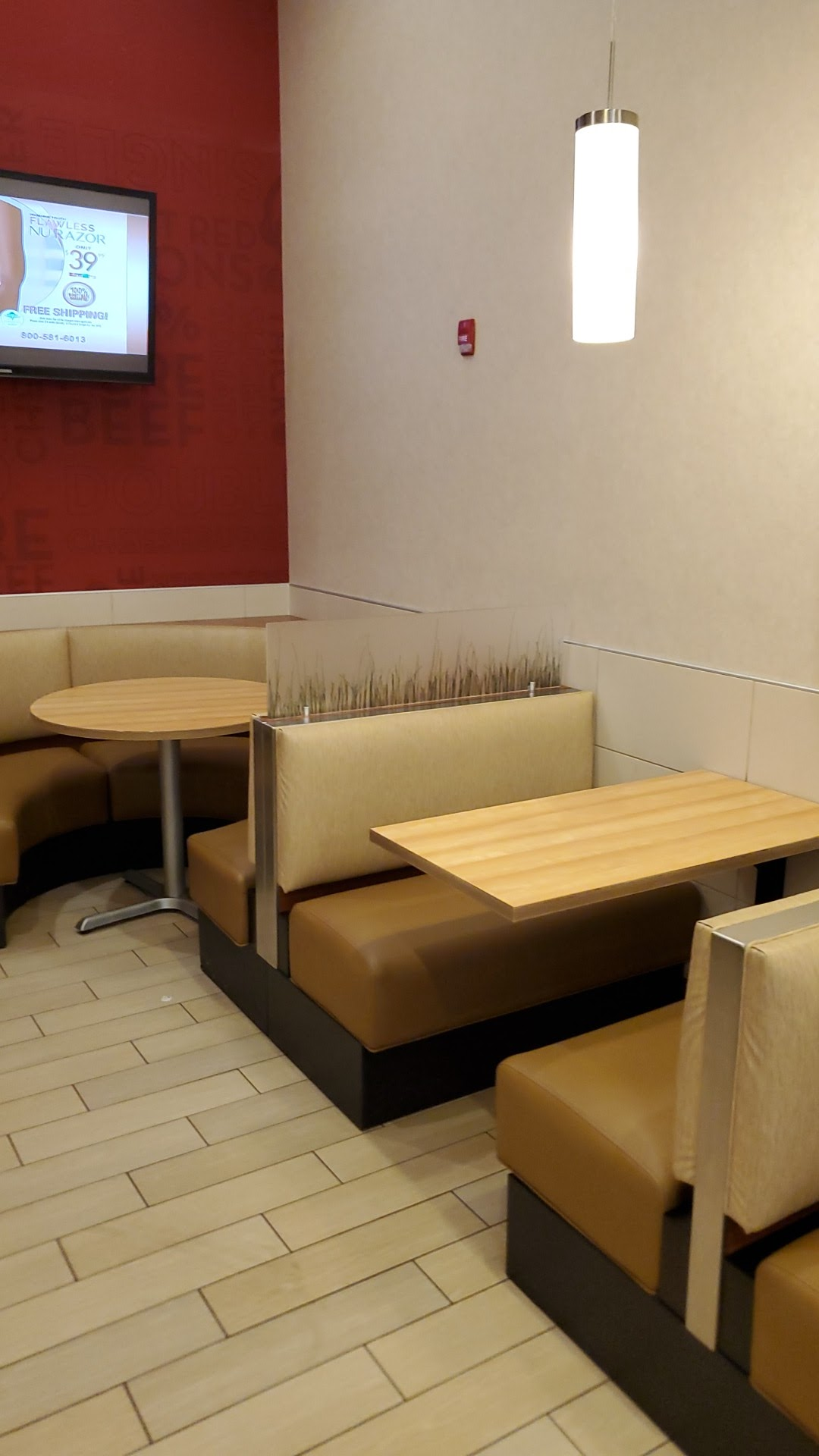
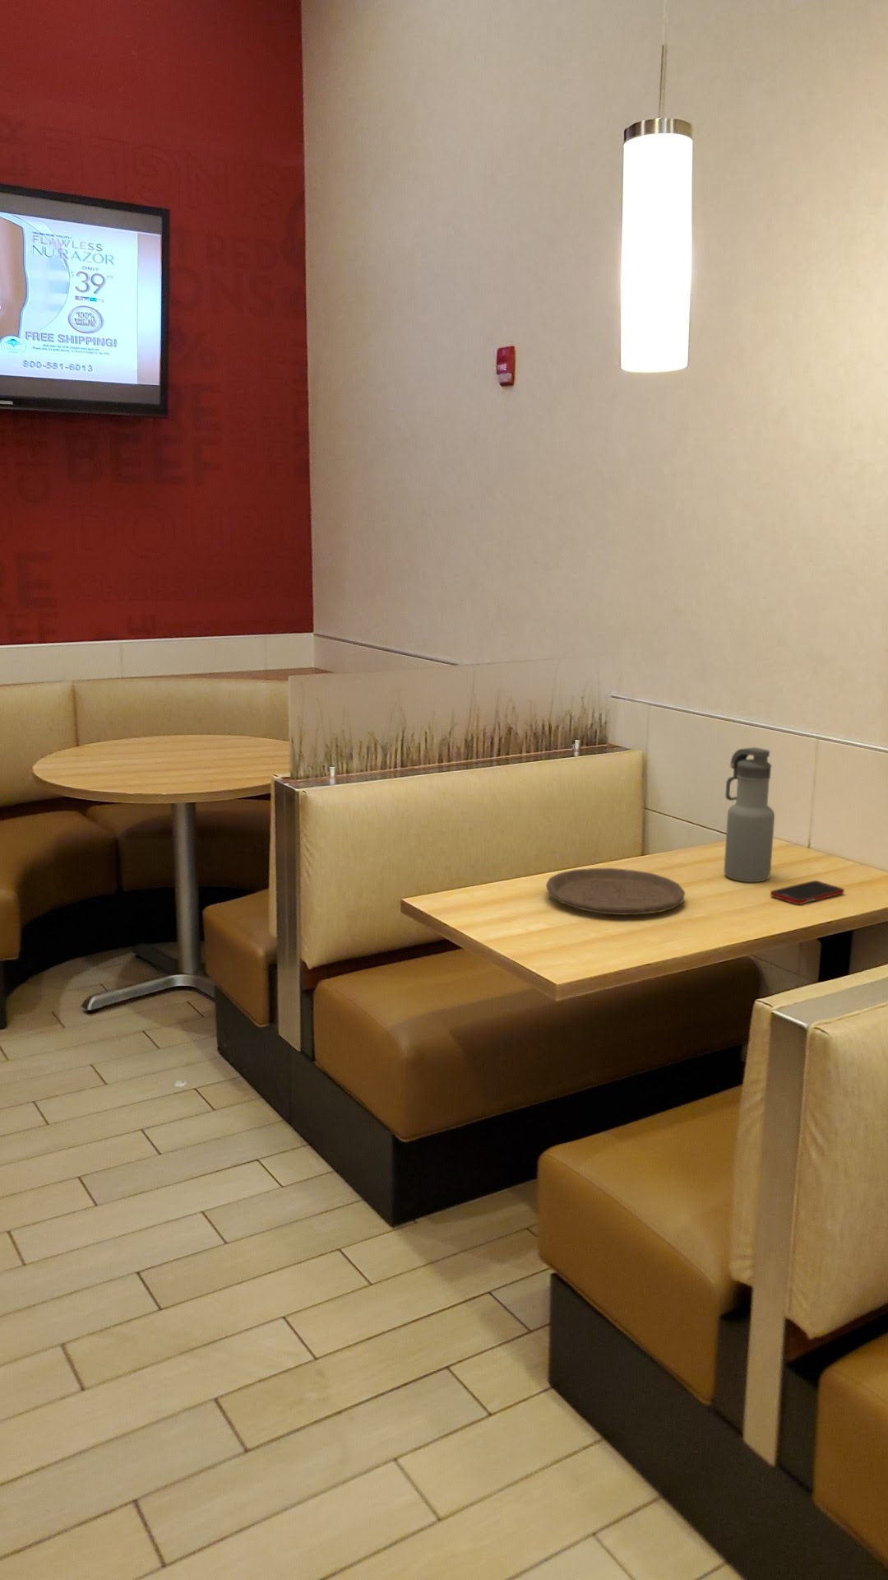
+ cell phone (807, 892)
+ plate (614, 892)
+ water bottle (750, 813)
